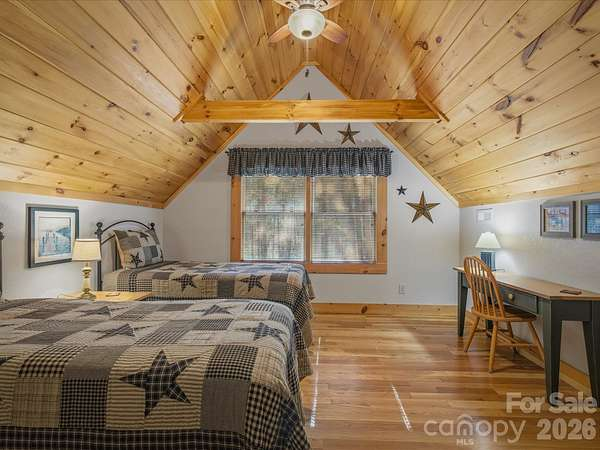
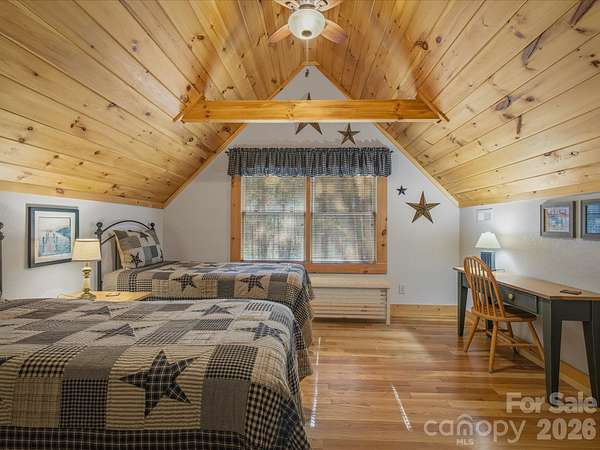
+ storage bench (343, 299)
